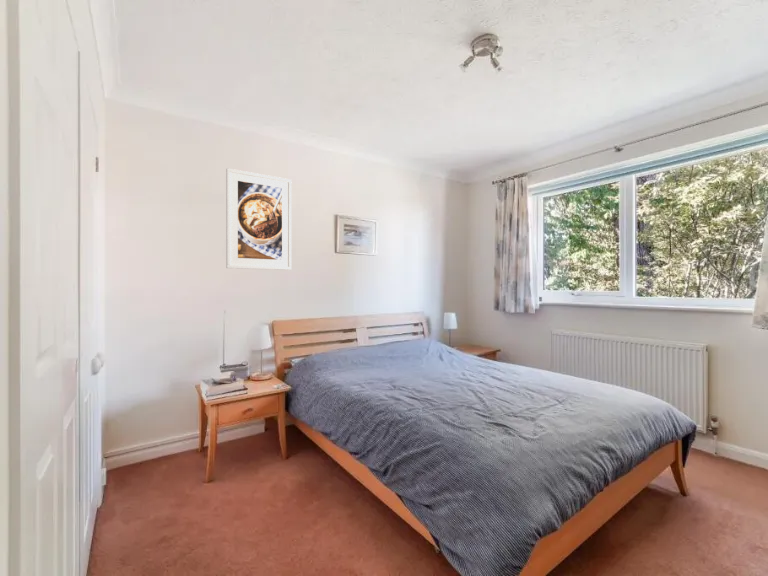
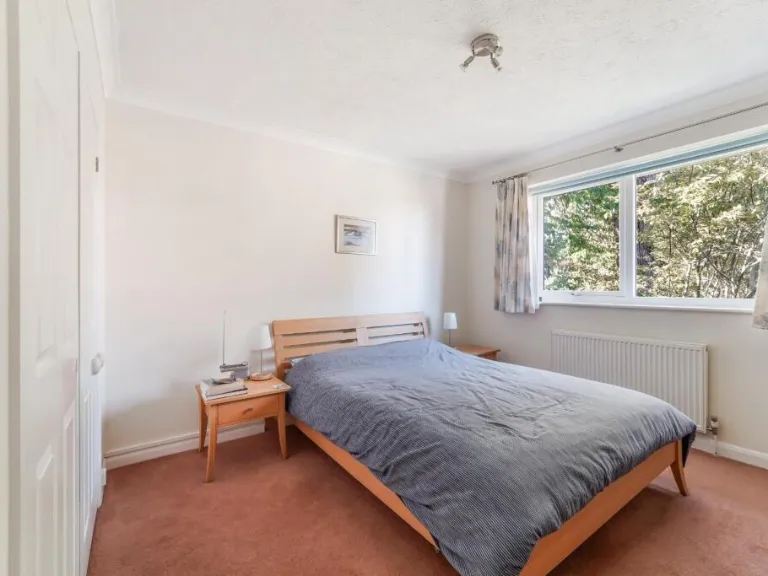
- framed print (260, 221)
